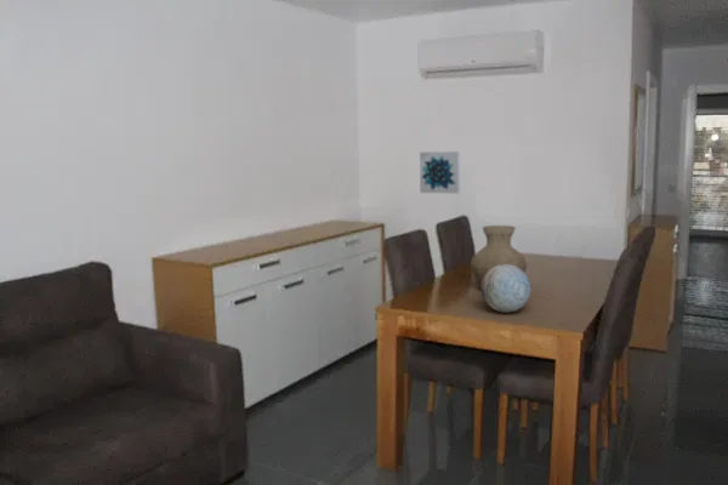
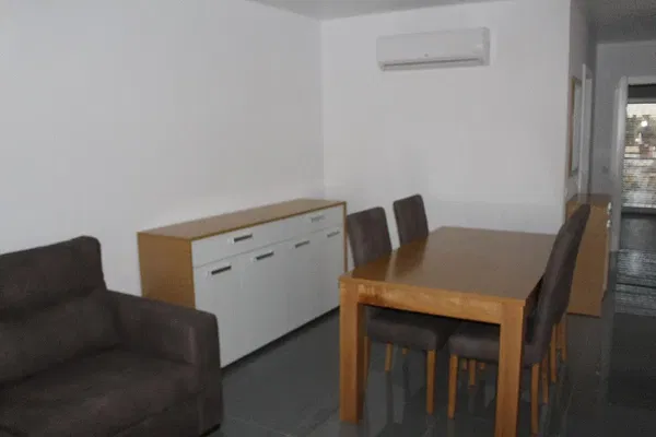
- decorative orb (505, 287)
- wall art (439, 172)
- vase (497, 258)
